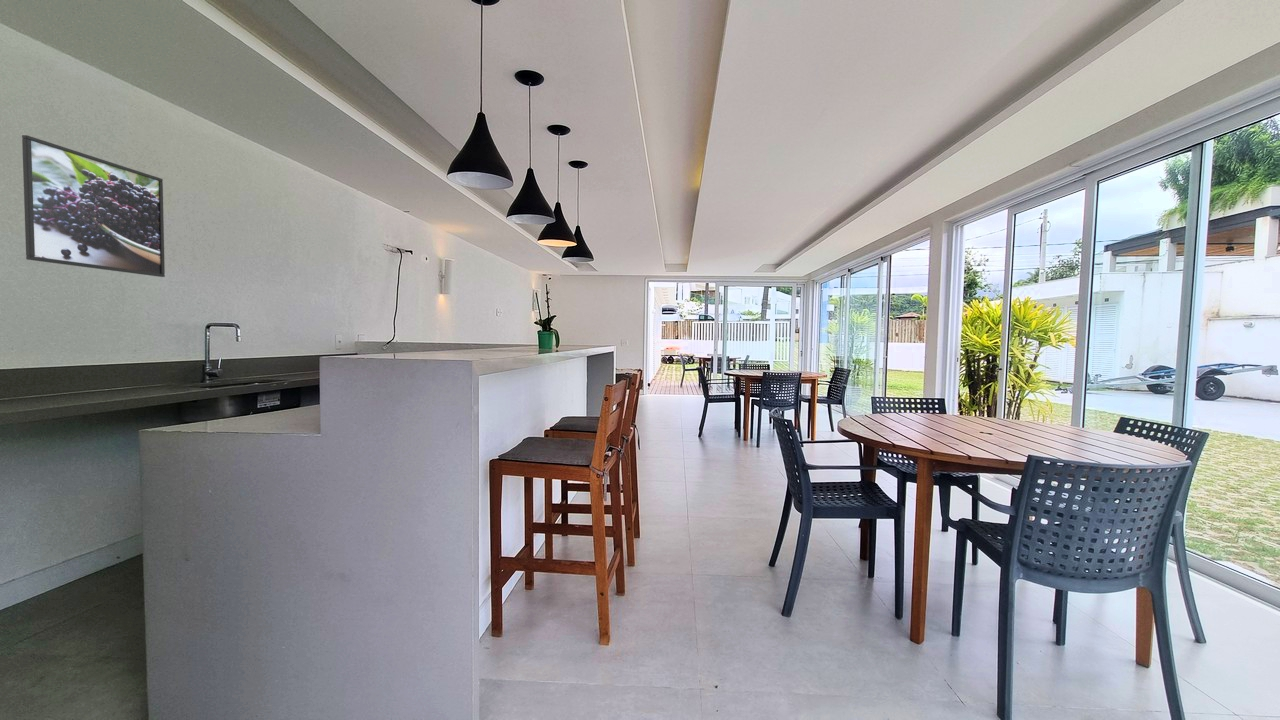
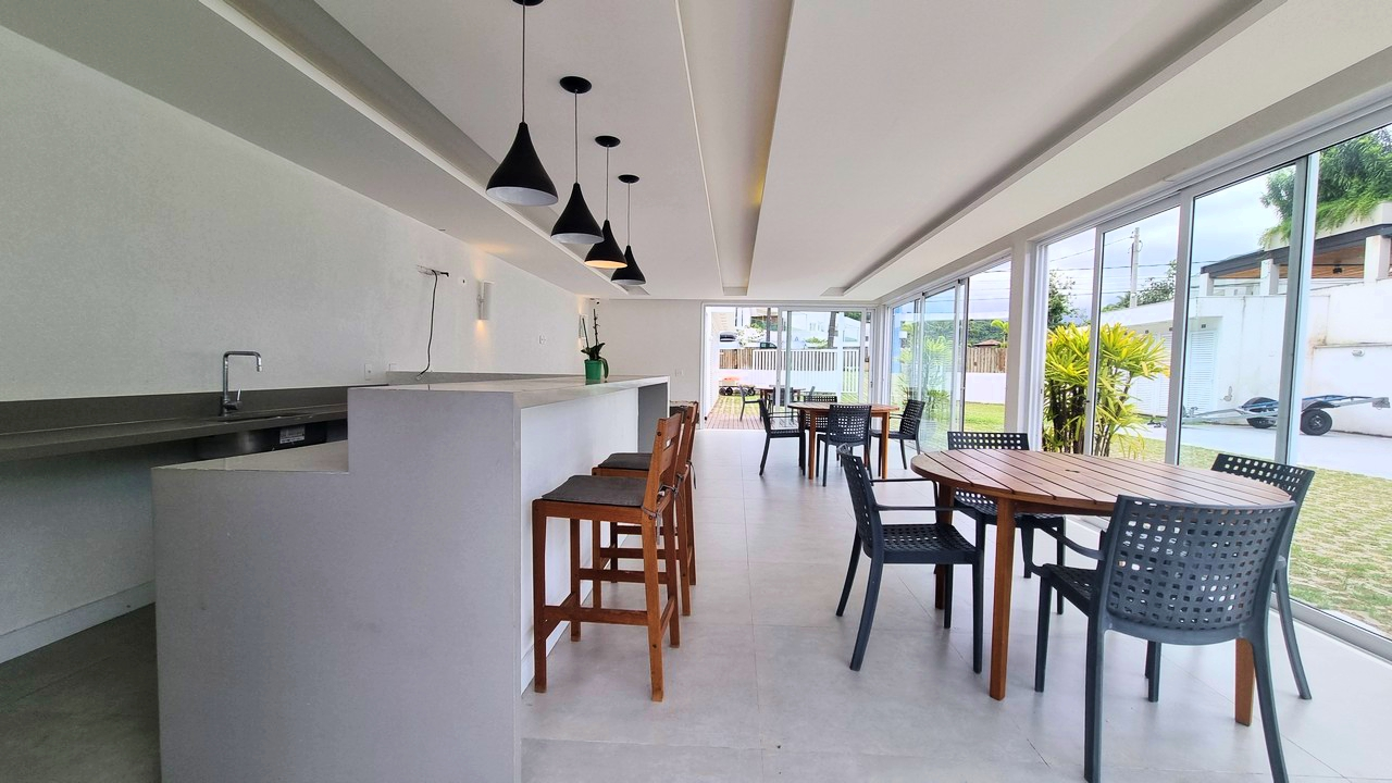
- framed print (102, 214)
